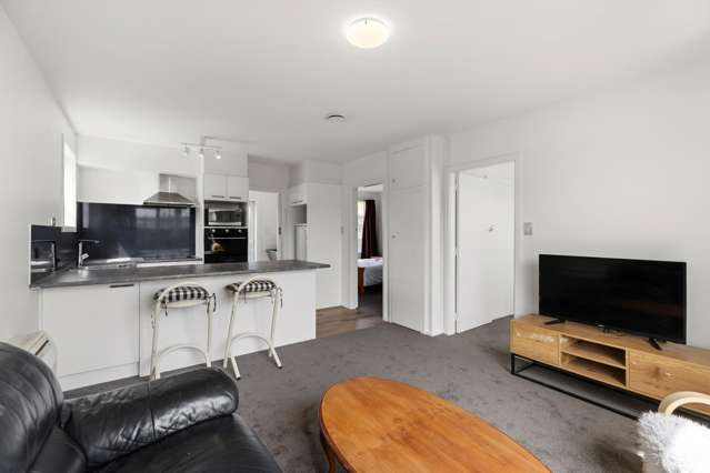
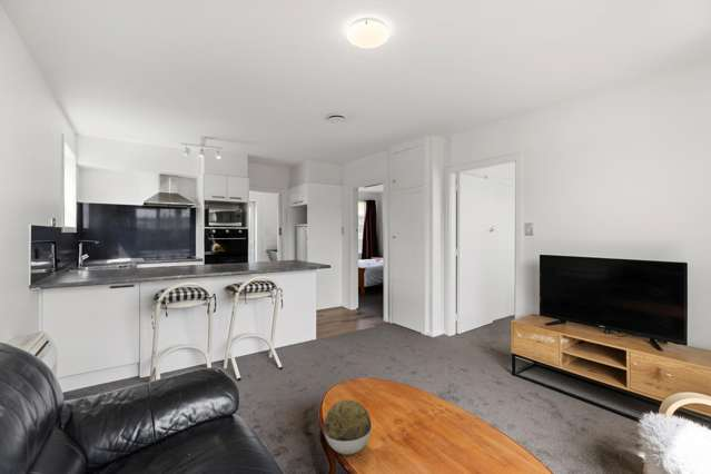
+ decorative ball (347, 426)
